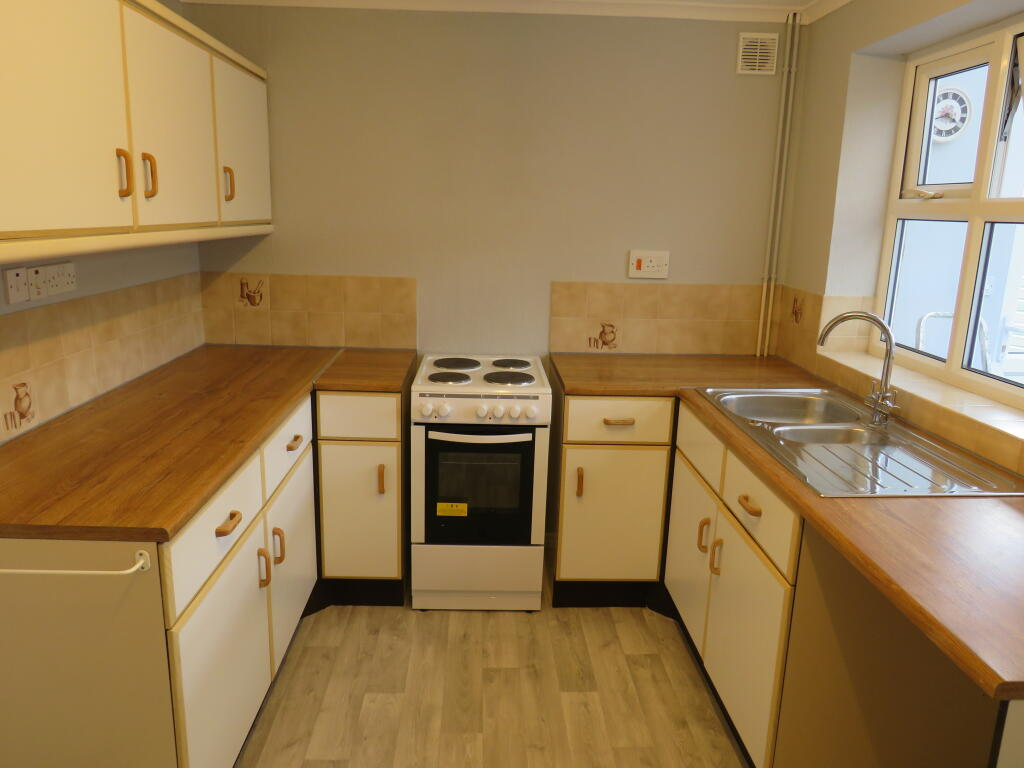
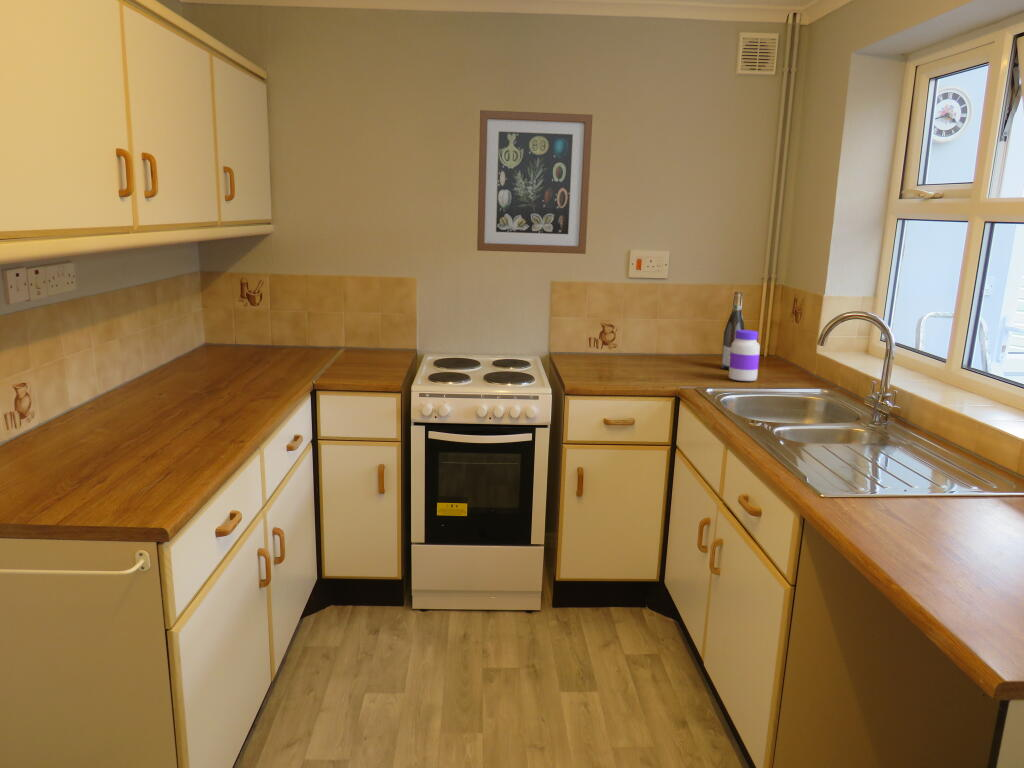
+ wall art (533, 183)
+ jar (744, 355)
+ wine bottle (734, 330)
